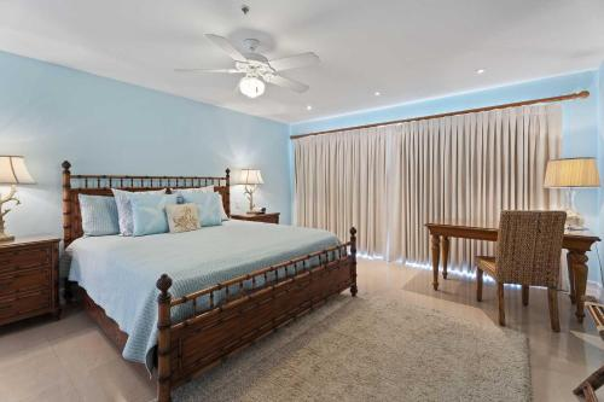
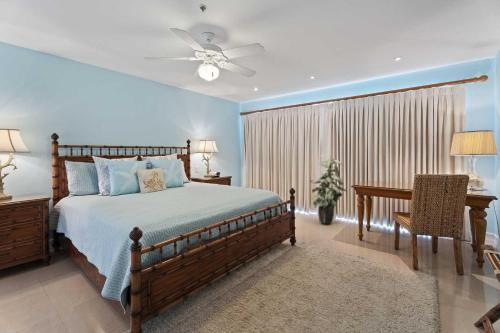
+ indoor plant (326, 189)
